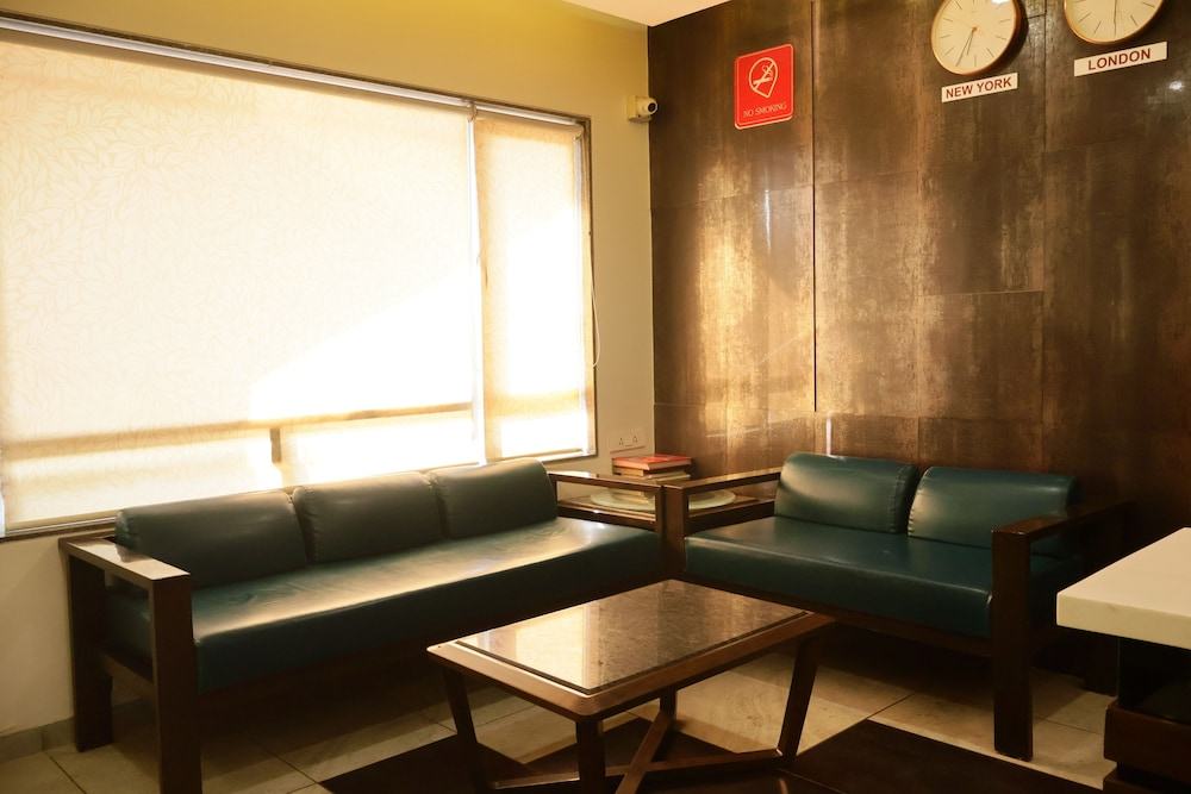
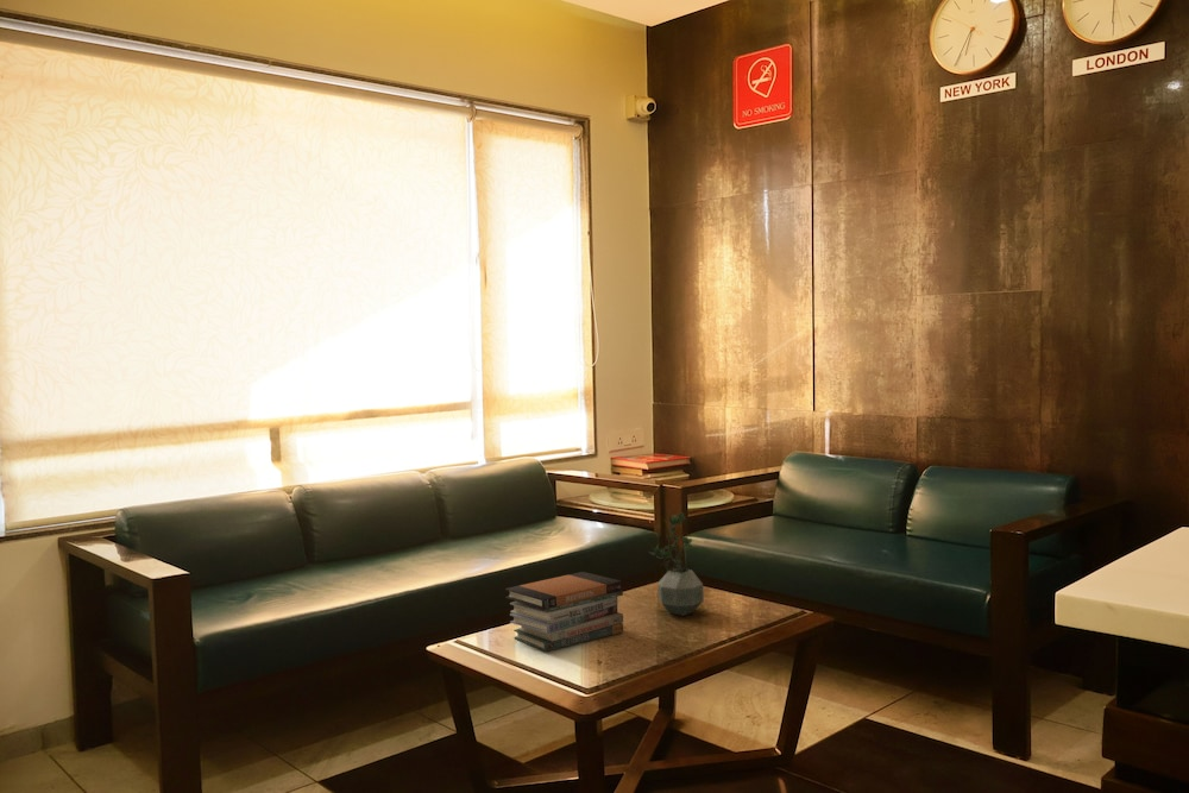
+ book stack (565, 610)
+ potted plant (675, 562)
